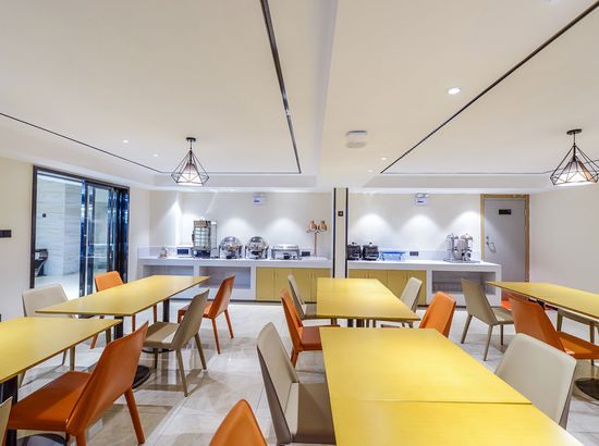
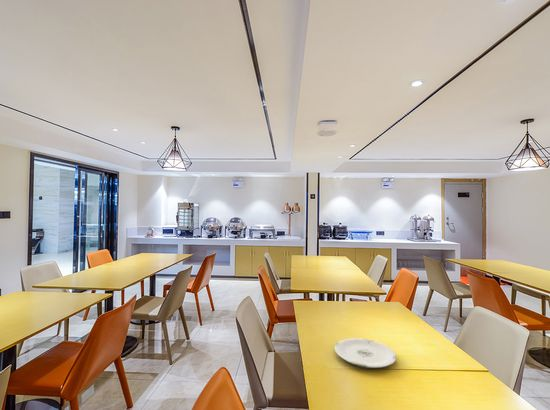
+ plate (364, 353)
